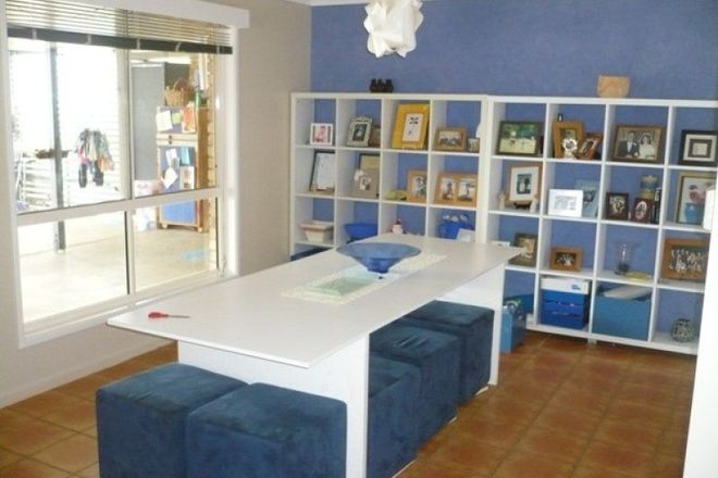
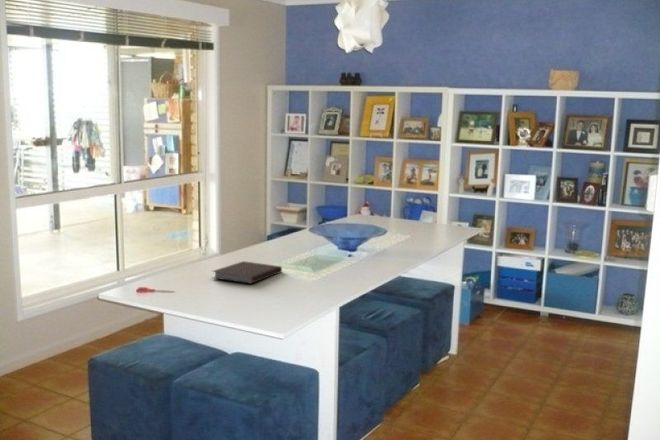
+ notebook (247, 272)
